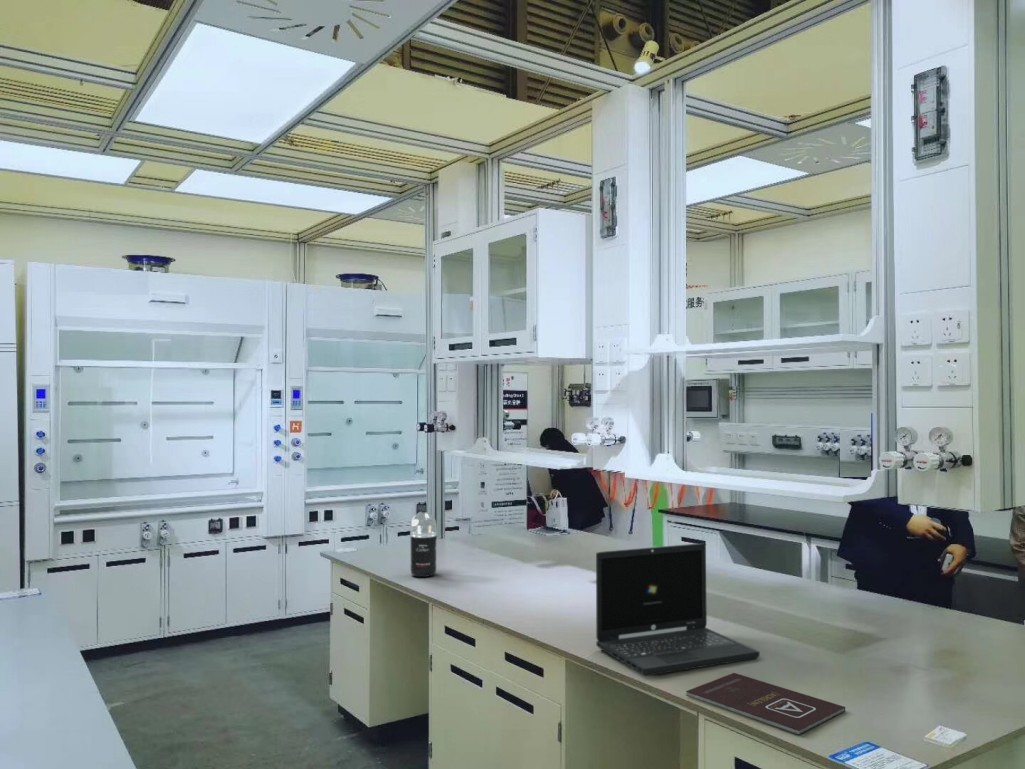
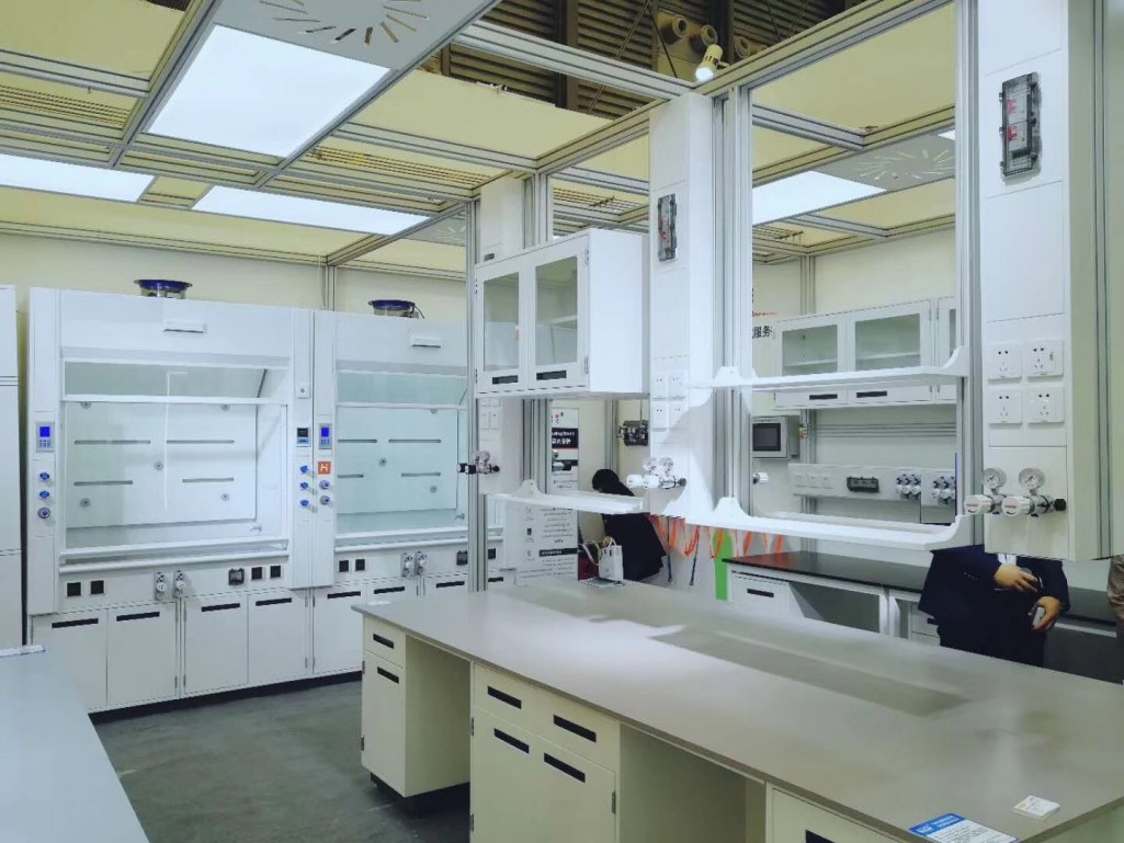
- laptop (676, 604)
- spray bottle (423, 542)
- book (763, 700)
